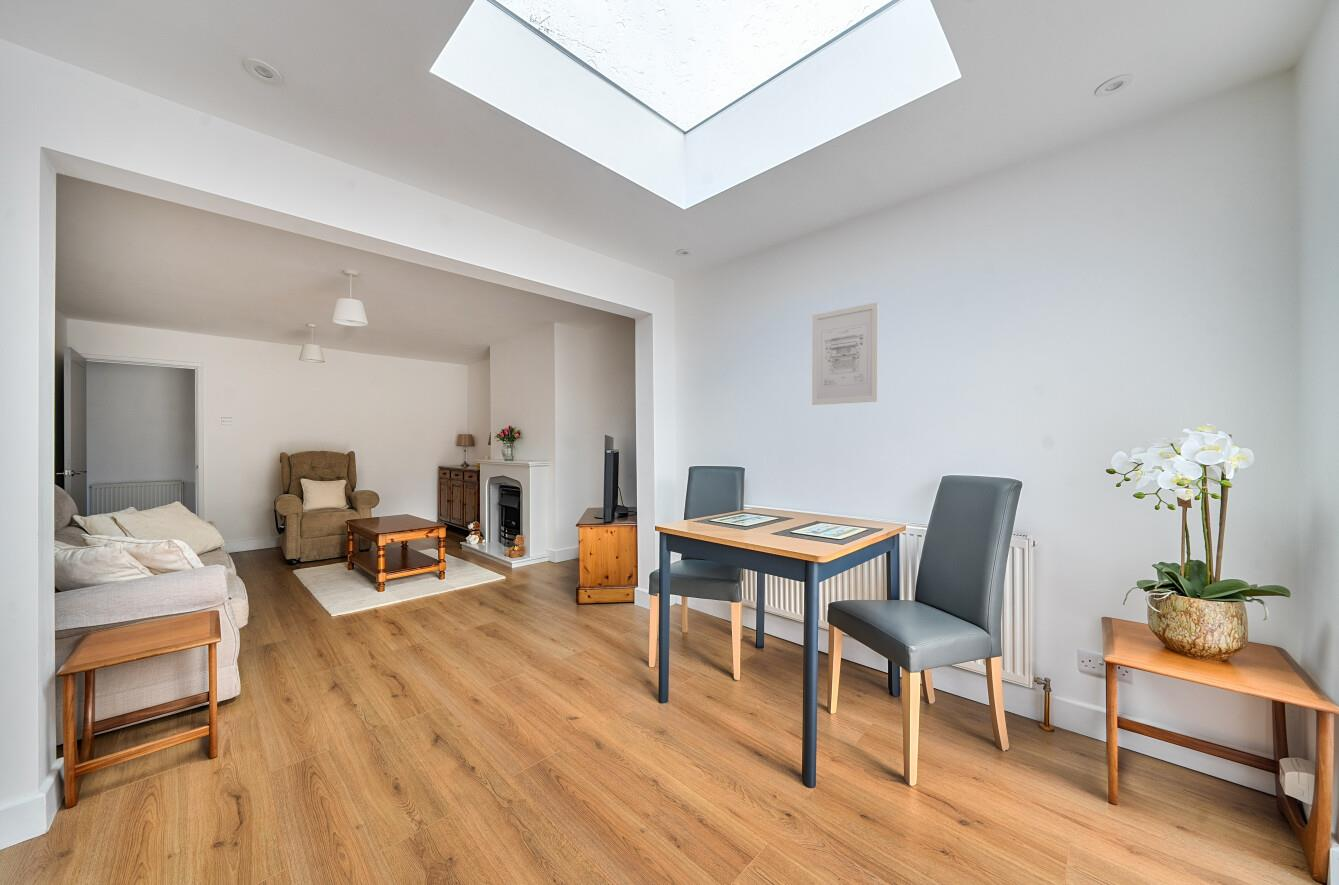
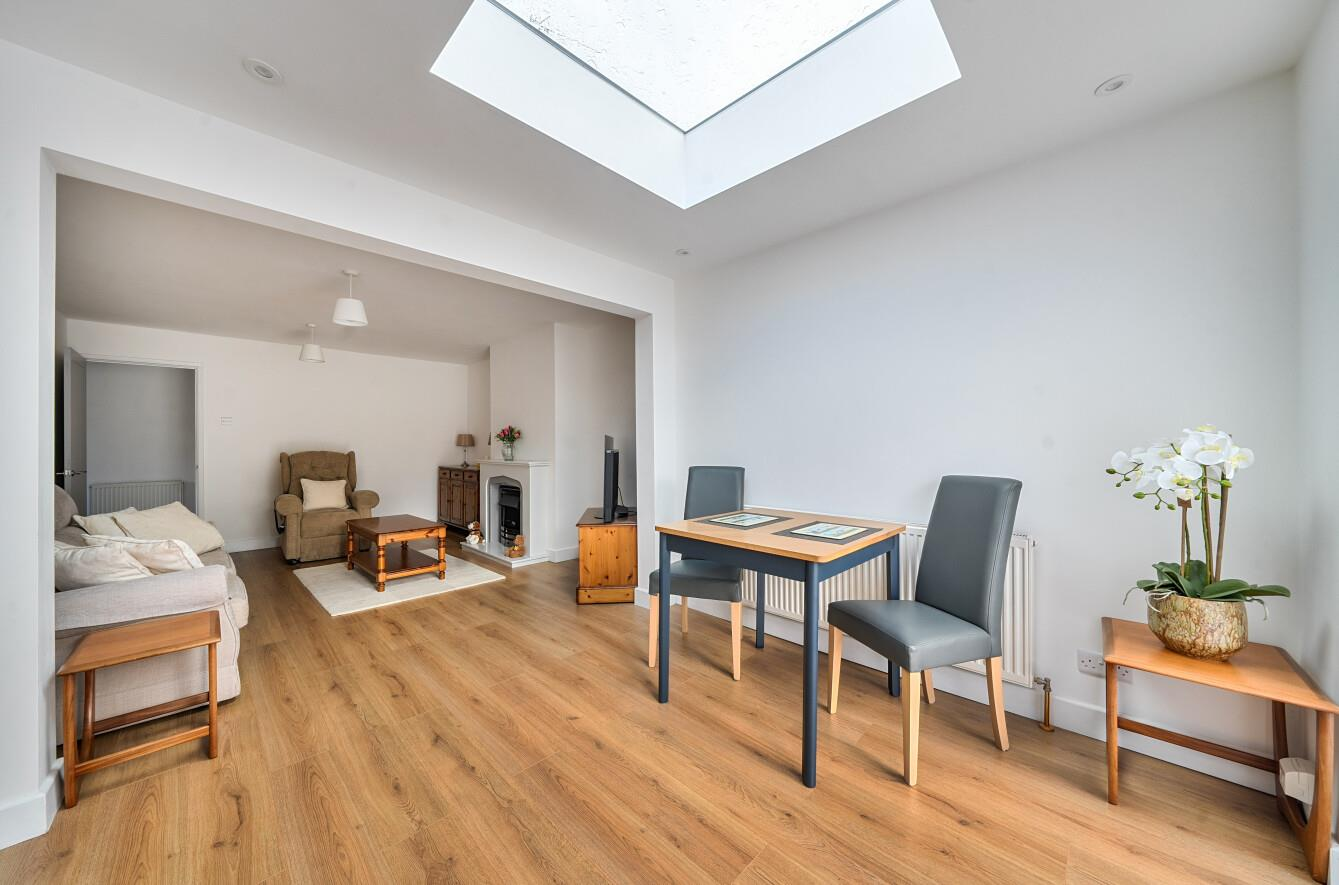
- wall art (843, 356)
